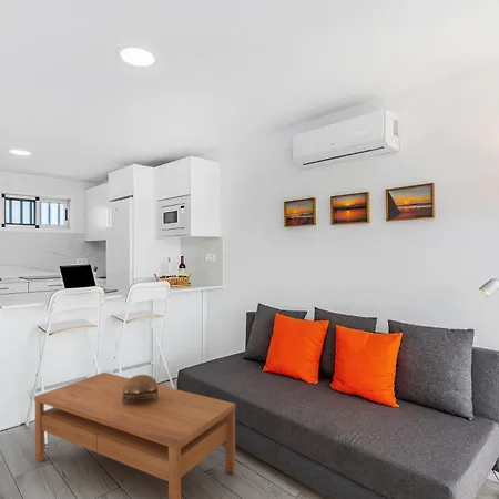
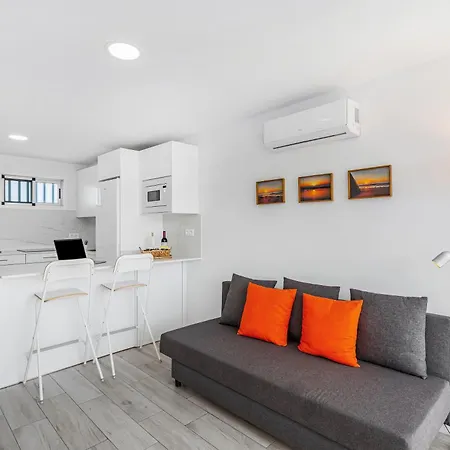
- decorative bowl (140, 387)
- coffee table (132, 432)
